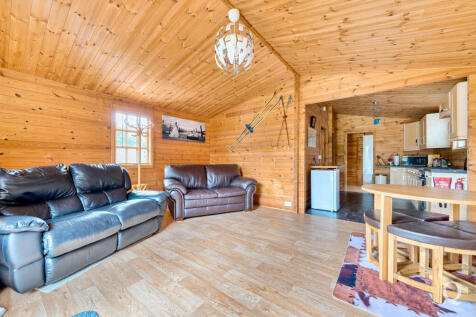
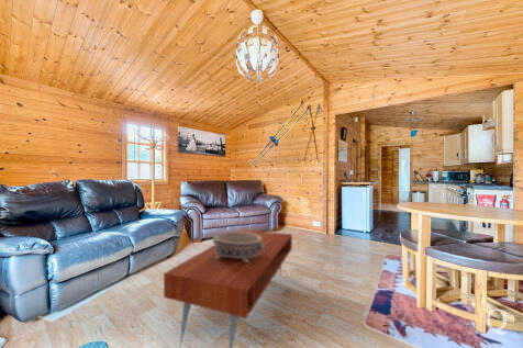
+ coffee table (243, 276)
+ decorative bowl (237, 245)
